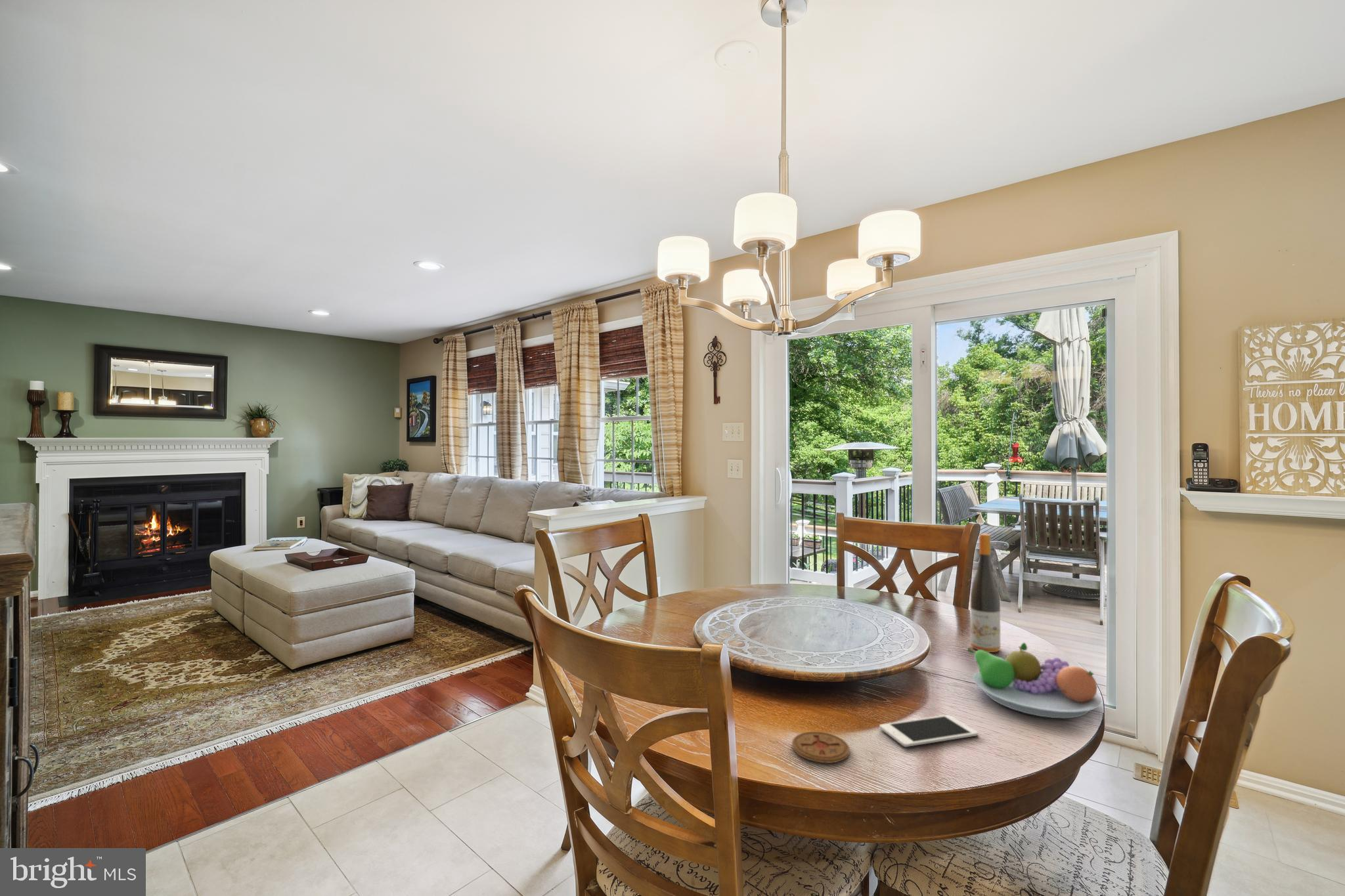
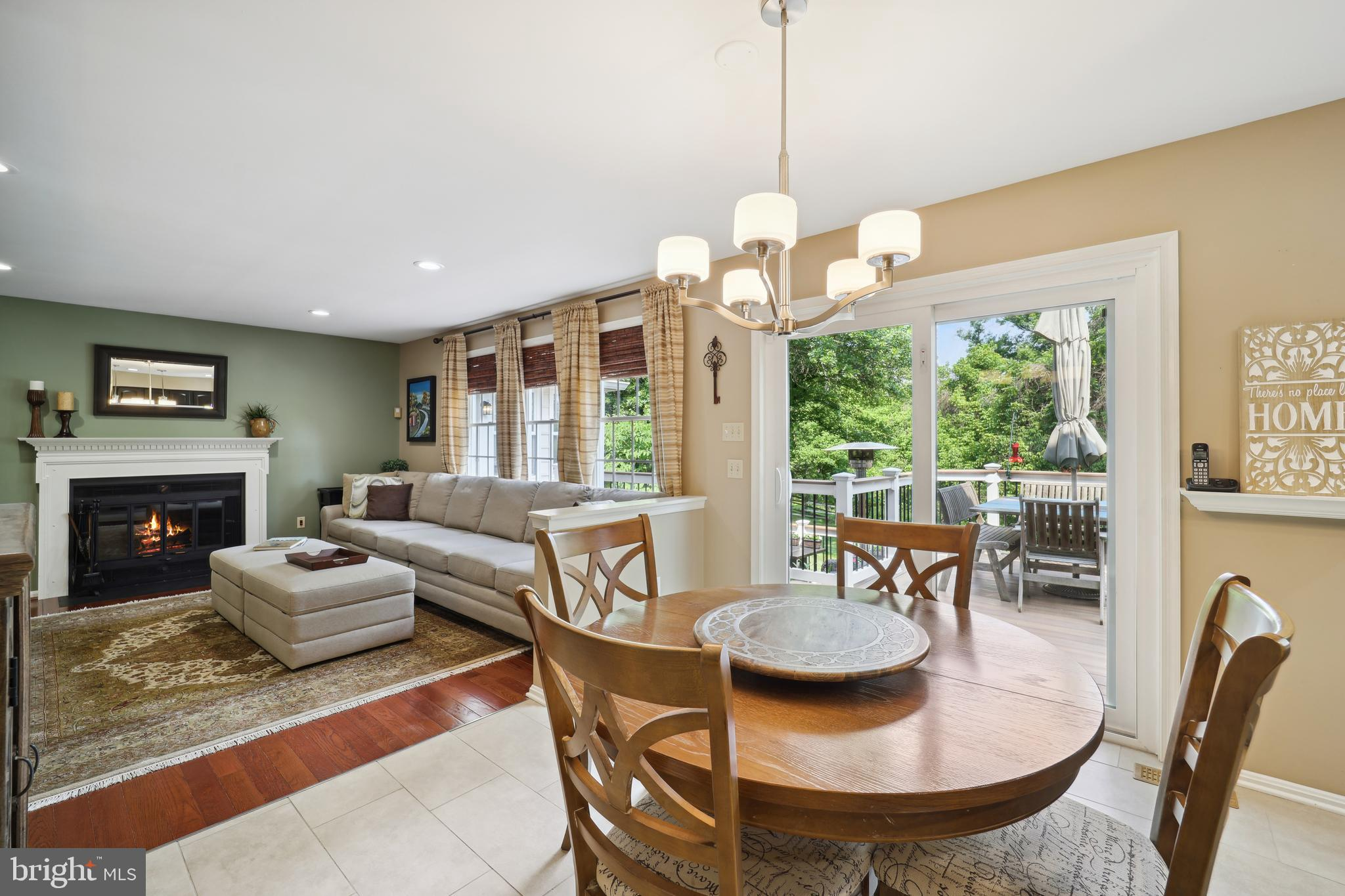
- cell phone (928, 730)
- coaster (820, 746)
- wine bottle (985, 591)
- fruit bowl (1030, 675)
